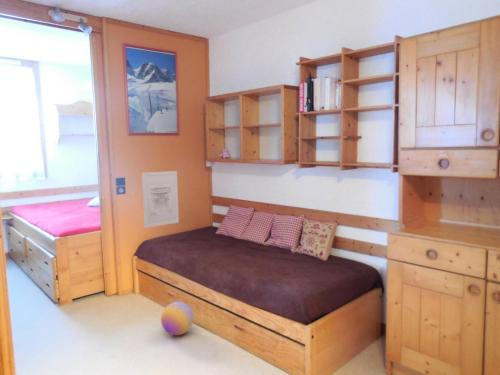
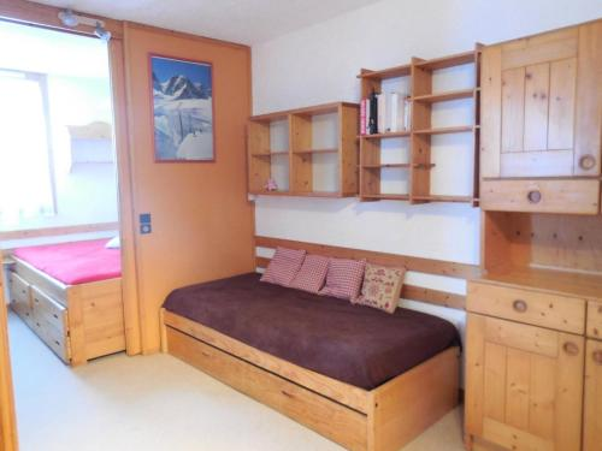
- wall art (161, 198)
- ball (177, 318)
